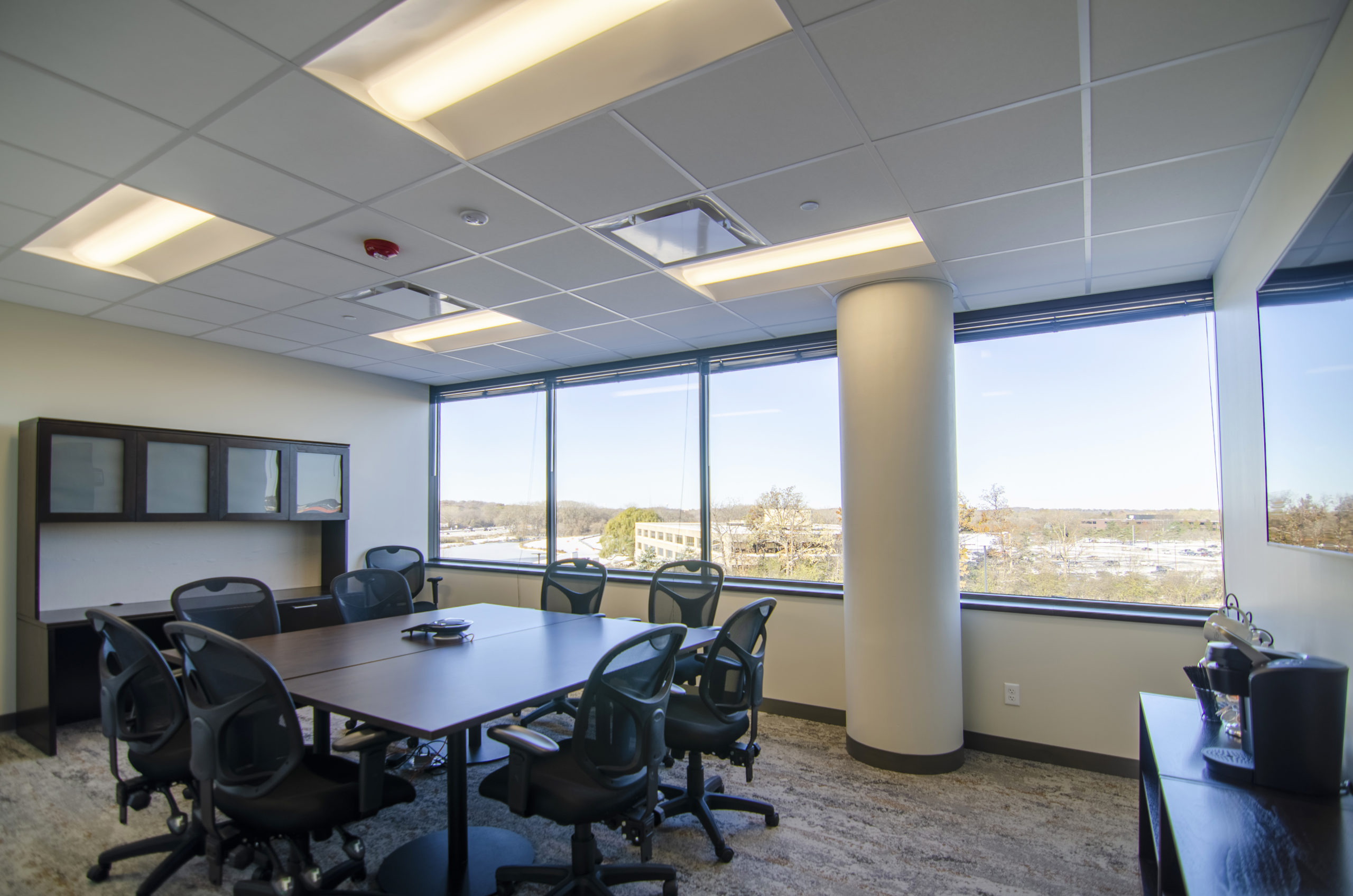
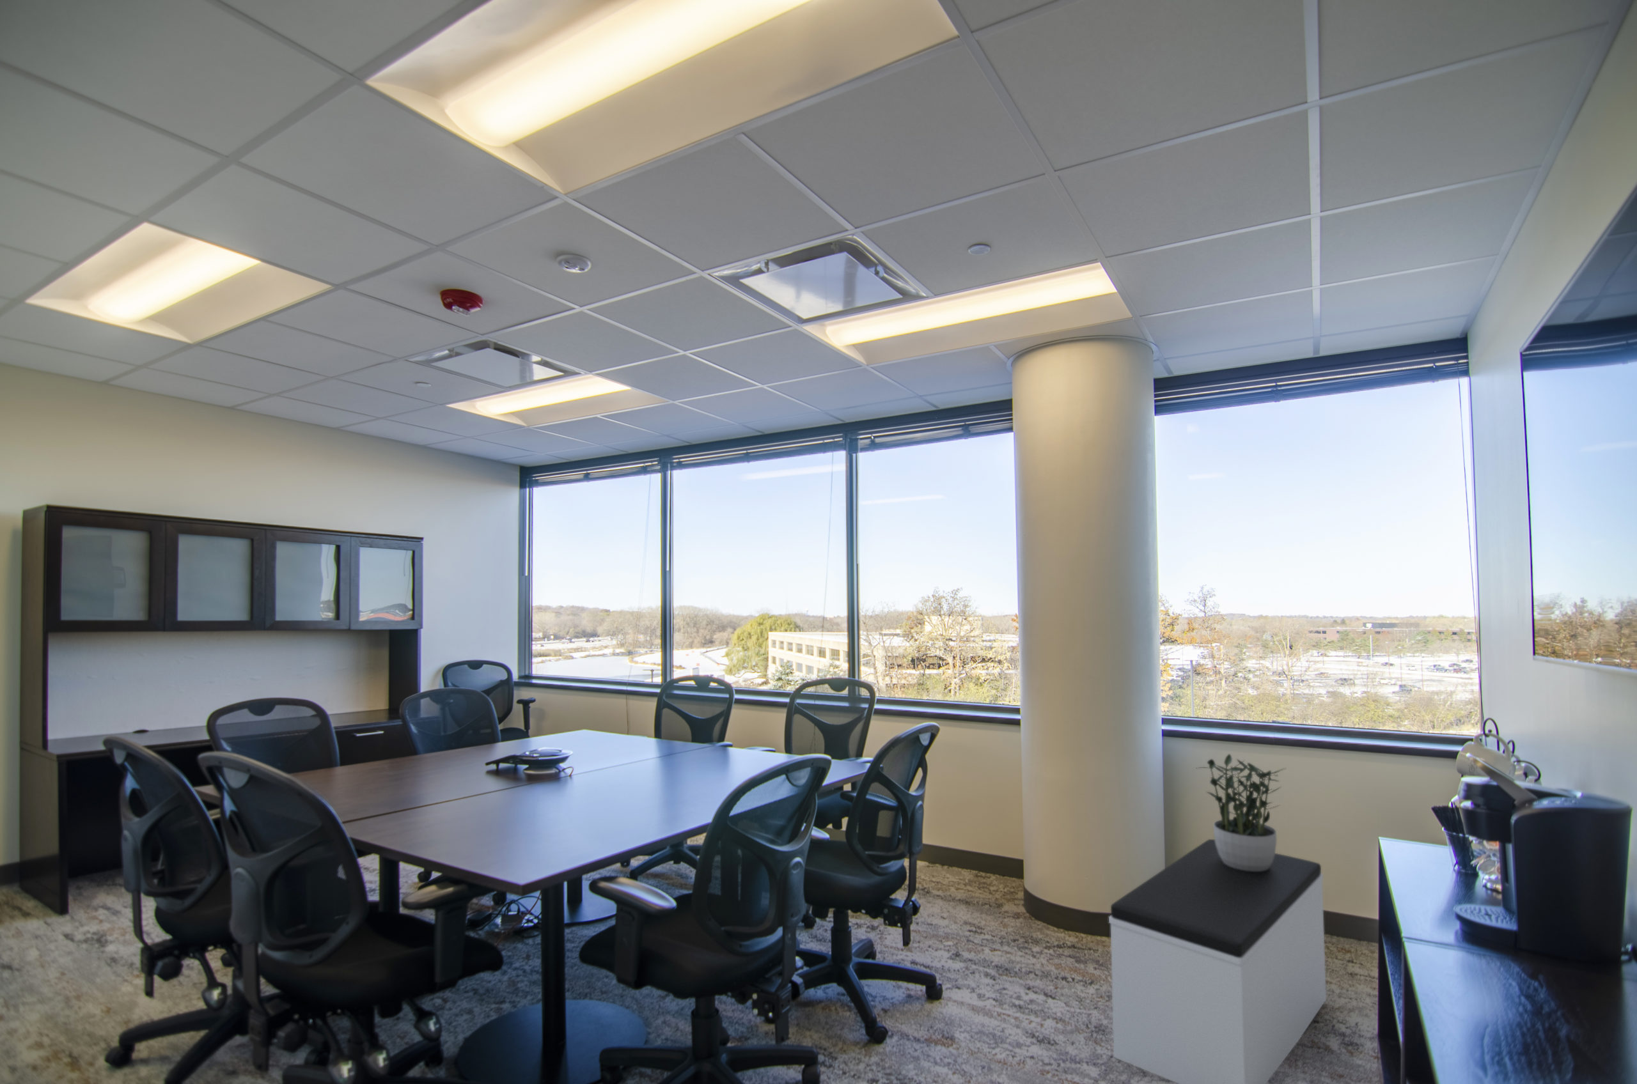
+ potted plant (1240, 807)
+ bench (1224, 953)
